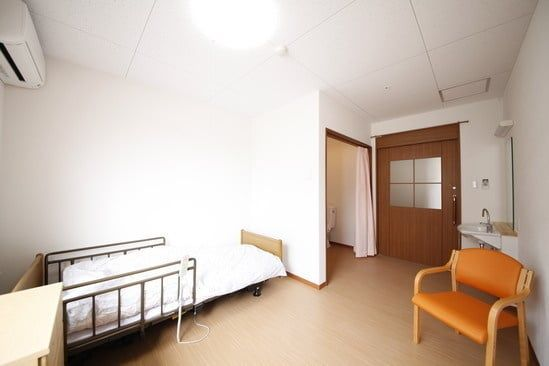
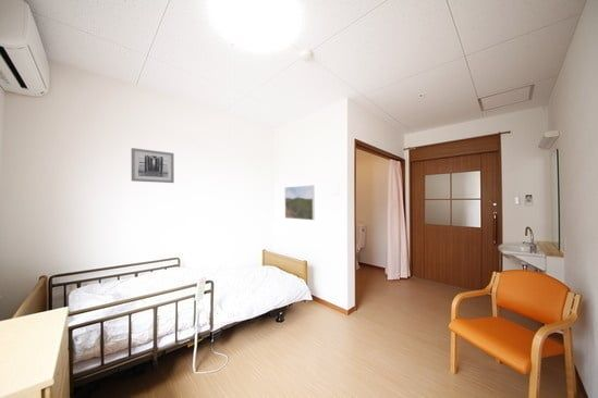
+ wall art (154, 166)
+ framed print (298, 202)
